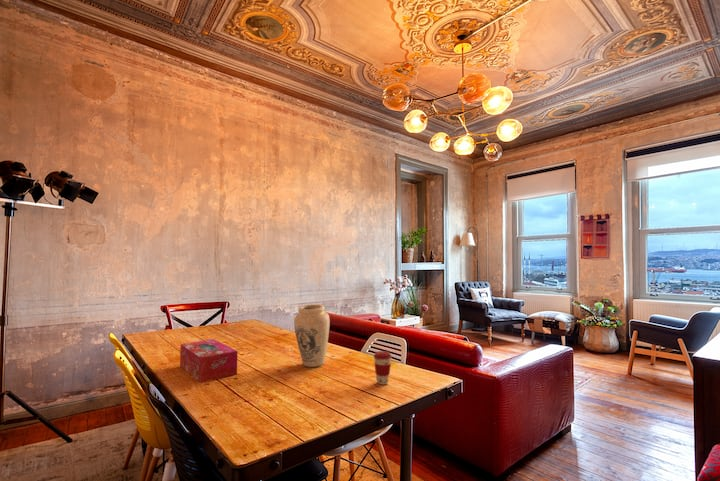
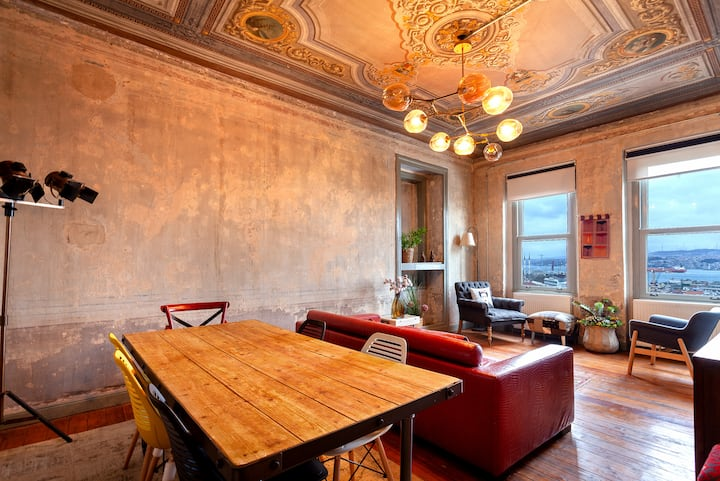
- coffee cup (382, 367)
- vase (311, 335)
- tissue box (207, 358)
